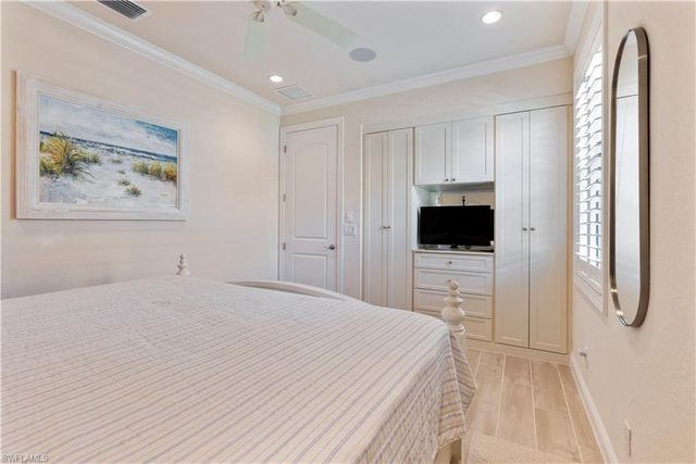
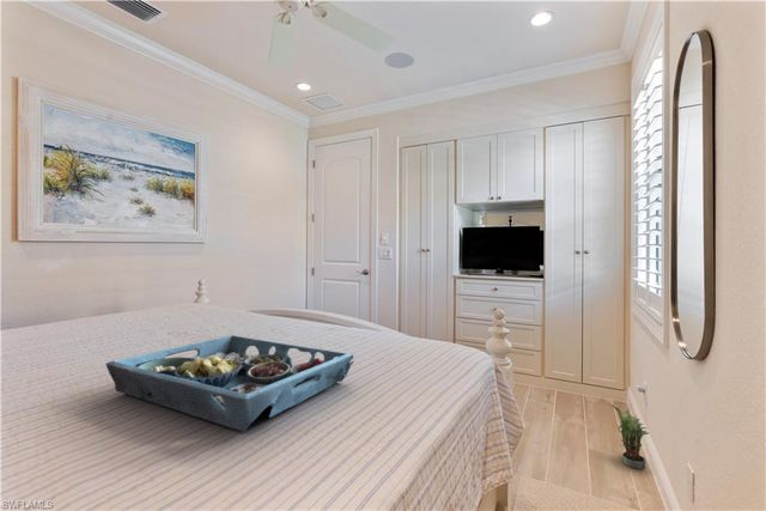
+ potted plant (627, 433)
+ serving tray (235, 370)
